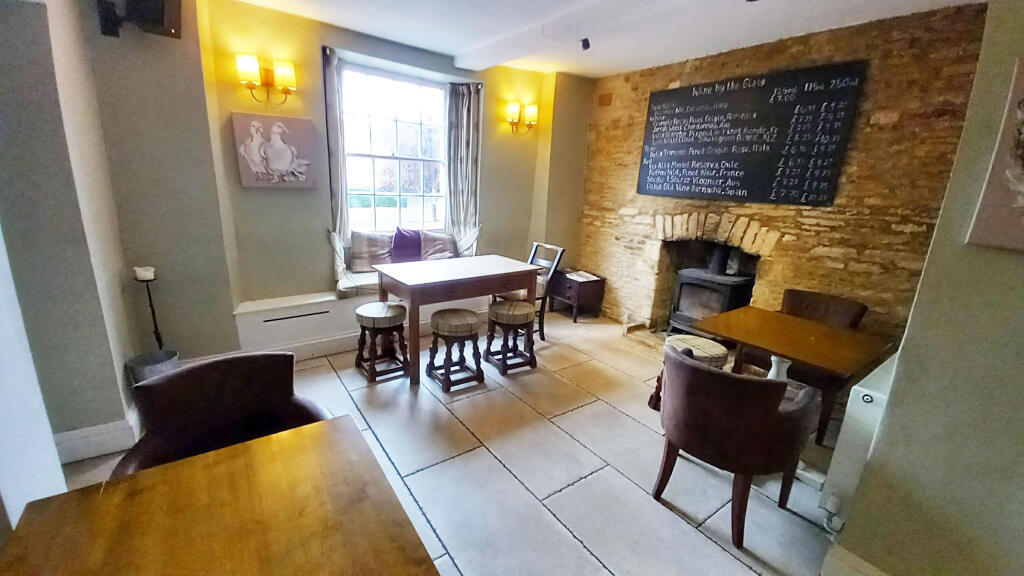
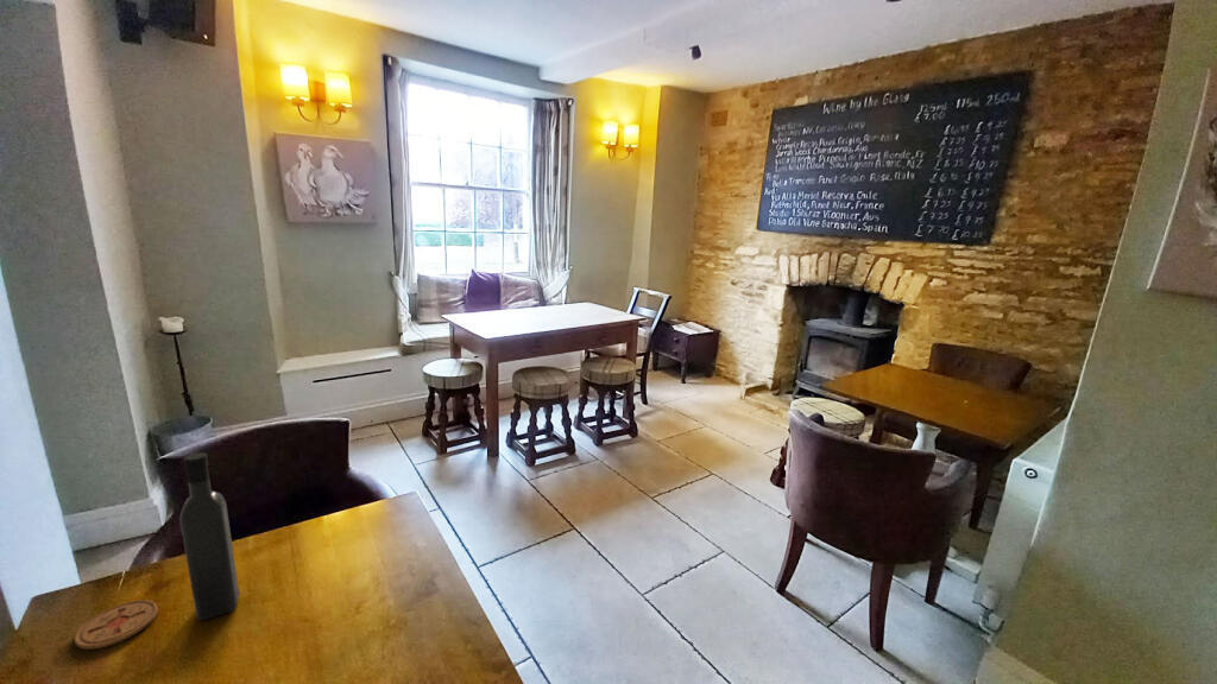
+ coaster (118, 622)
+ wine bottle (207, 534)
